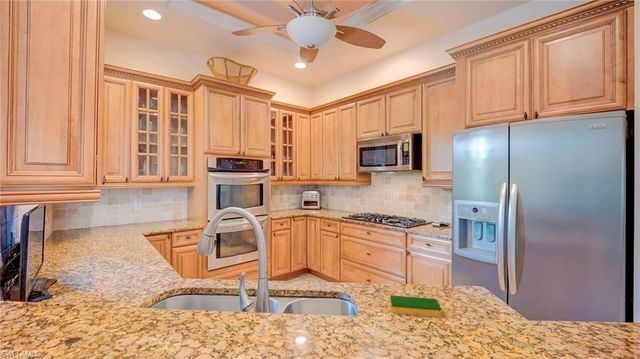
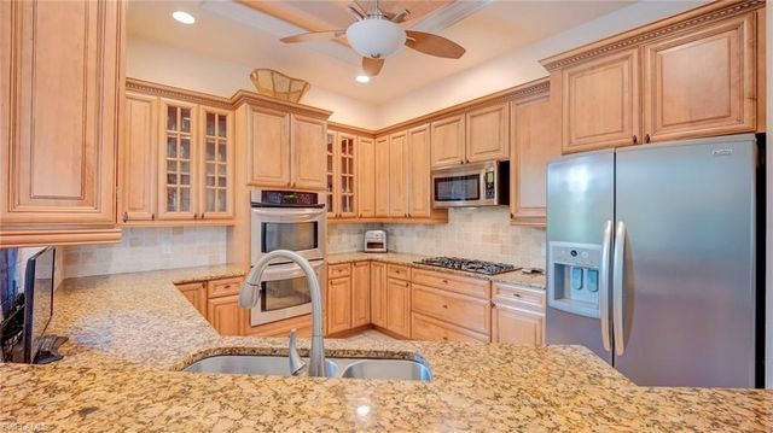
- dish sponge (414, 305)
